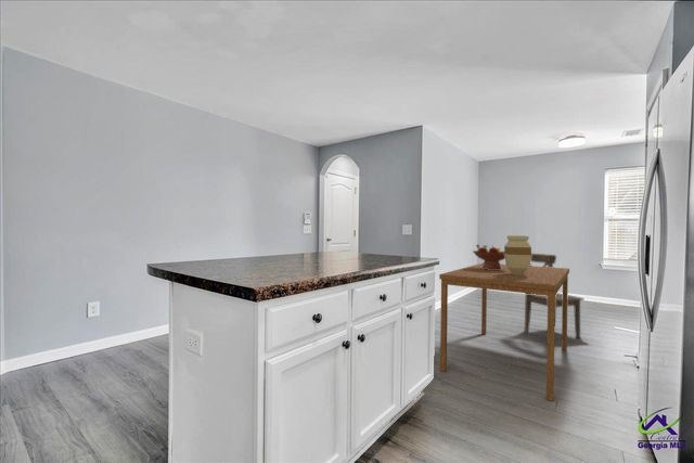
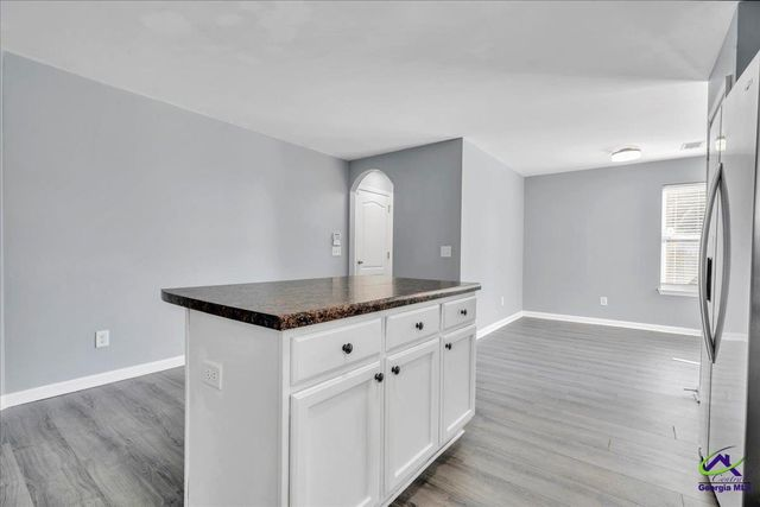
- dining table (486, 314)
- fruit bowl (491, 256)
- dining chair (547, 296)
- vase (517, 255)
